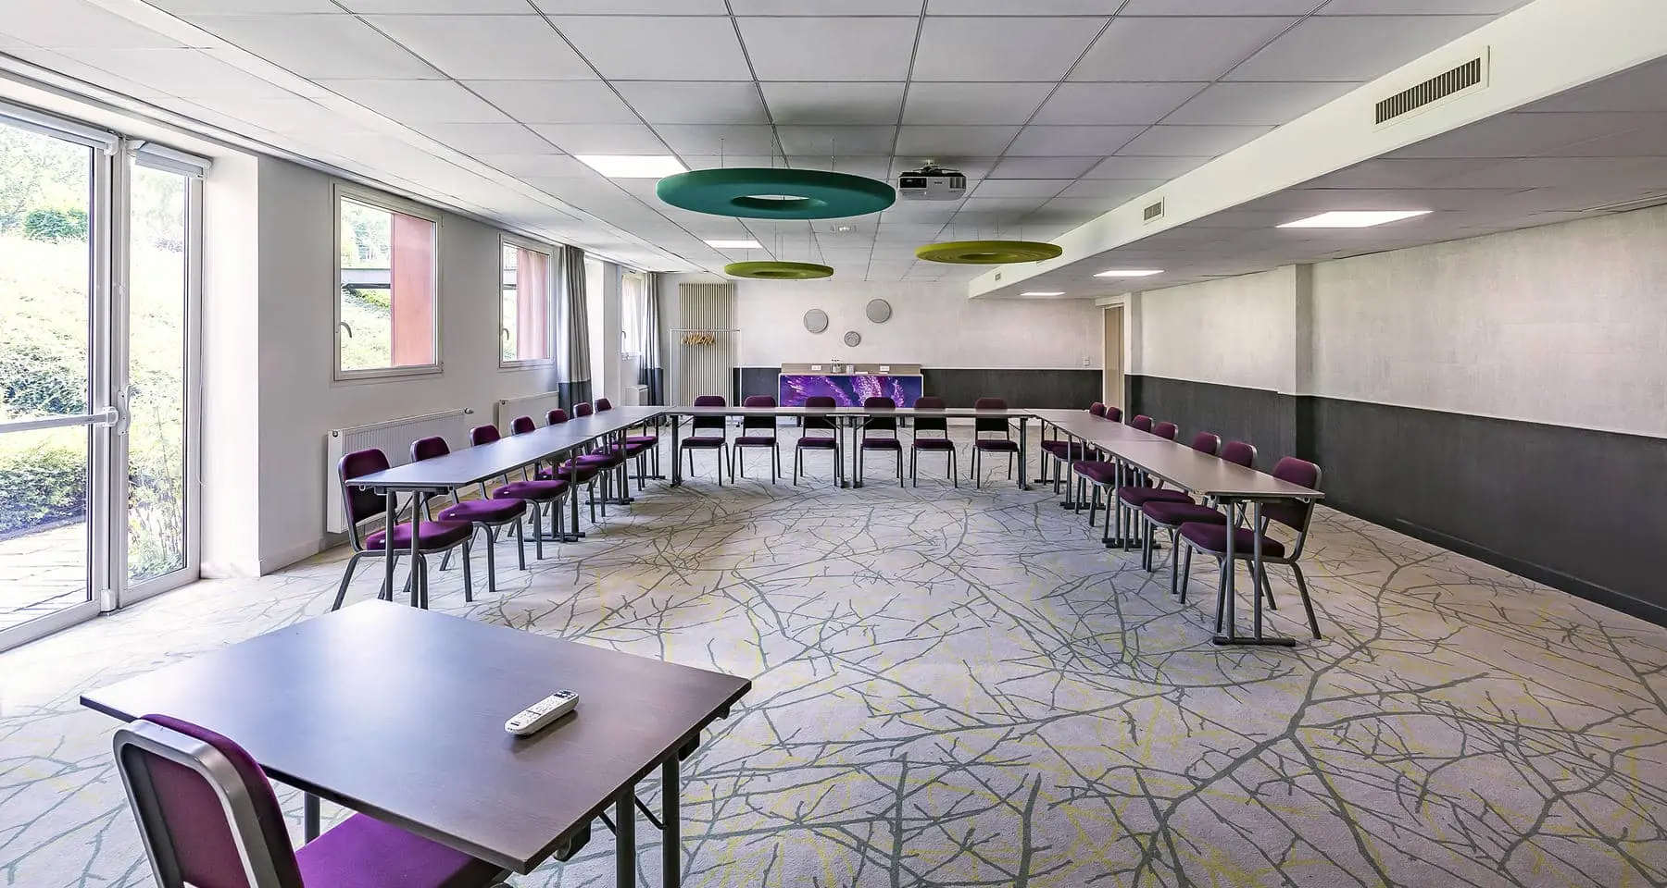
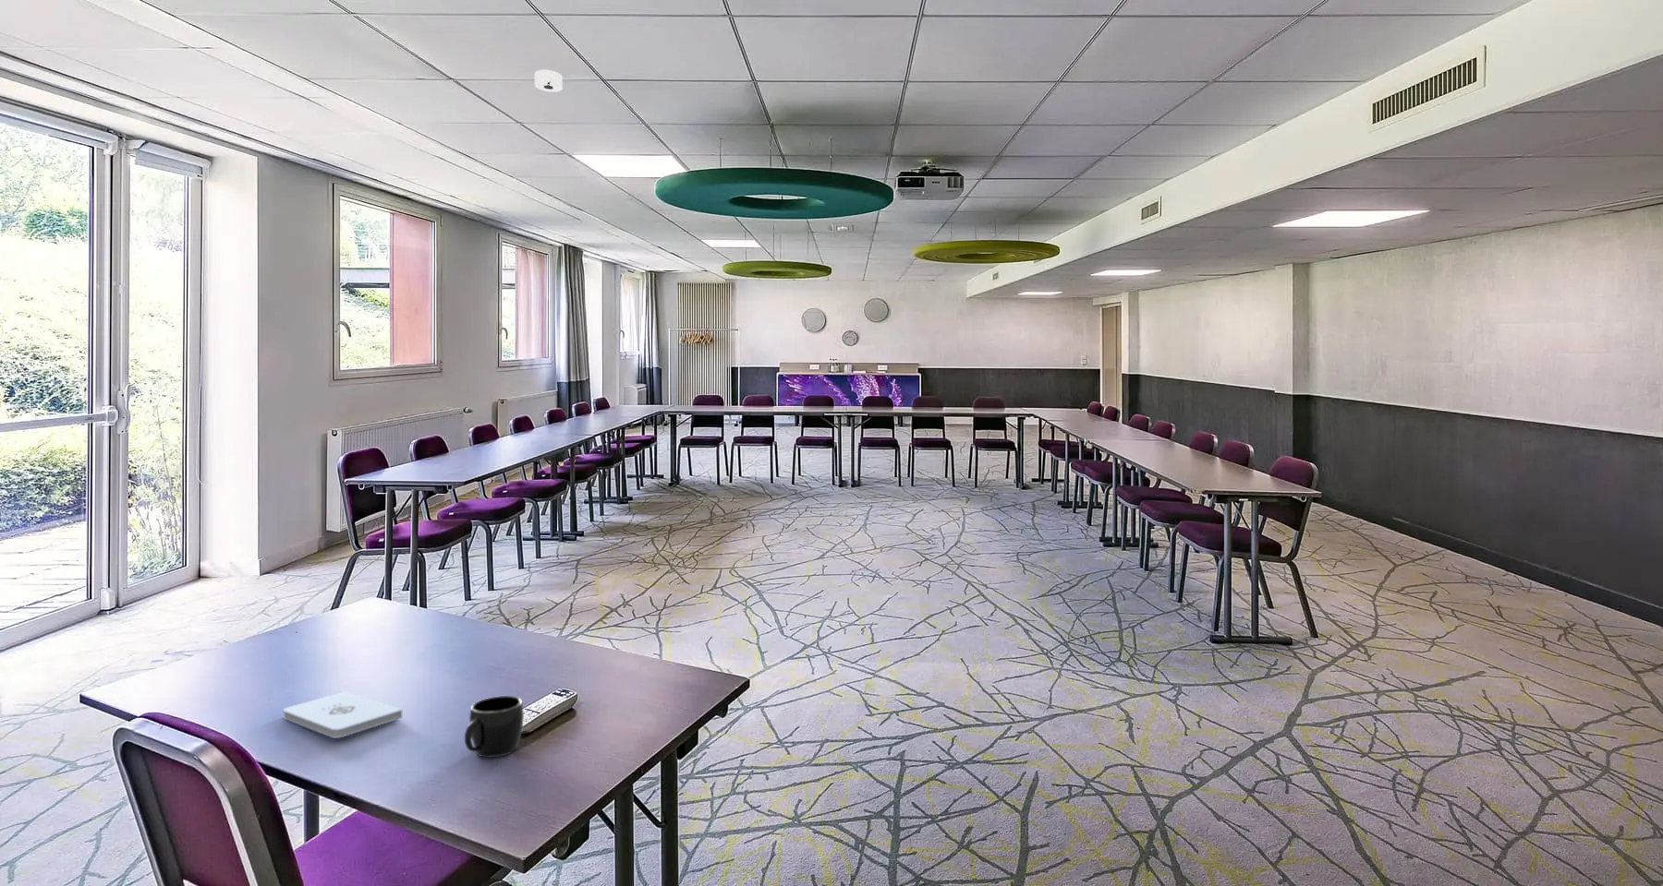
+ smoke detector (548, 81)
+ mug (491, 728)
+ notepad (341, 713)
